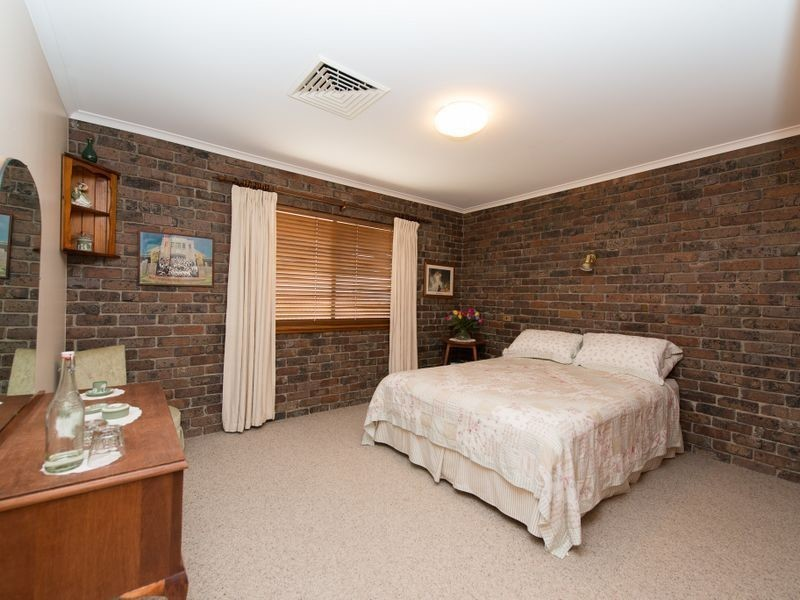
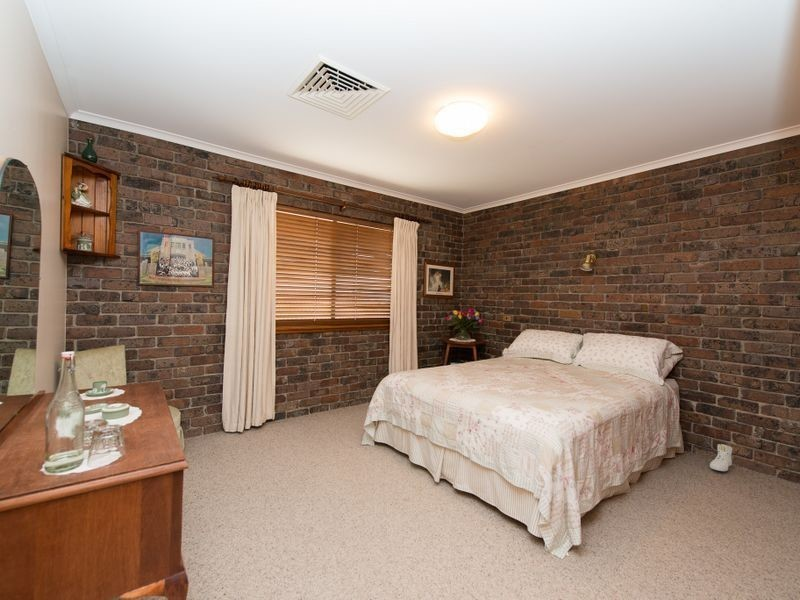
+ sneaker (720, 455)
